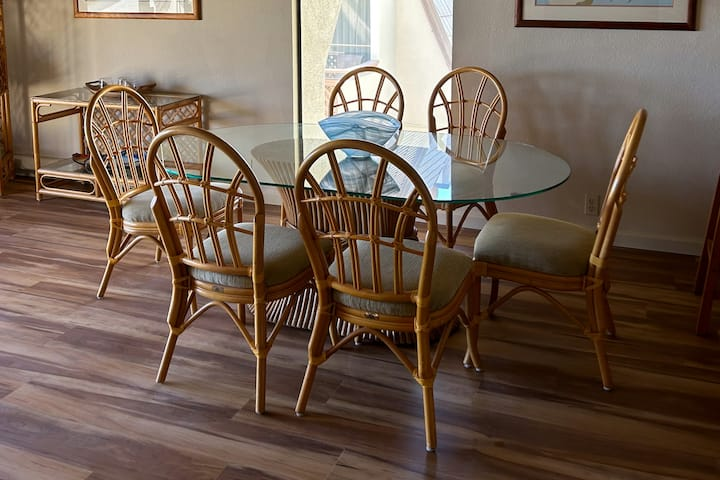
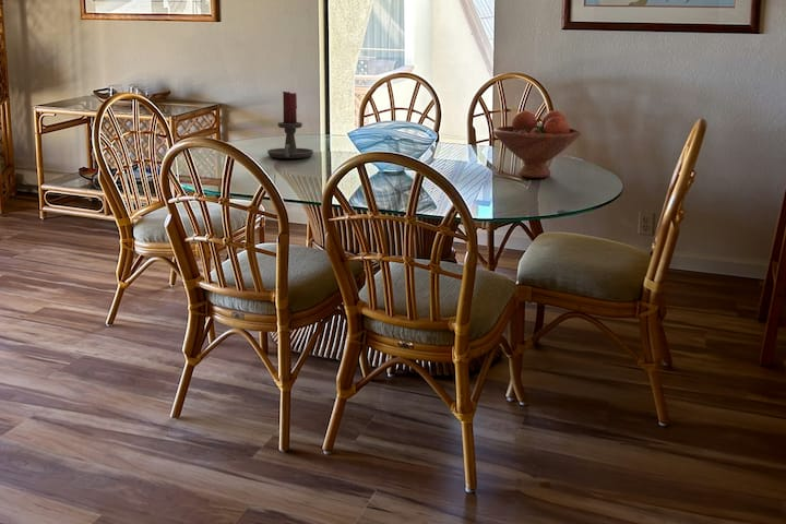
+ fruit bowl (535, 144)
+ candle holder (288, 124)
